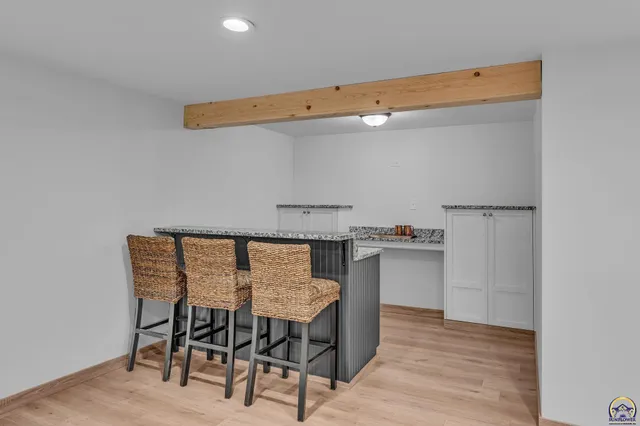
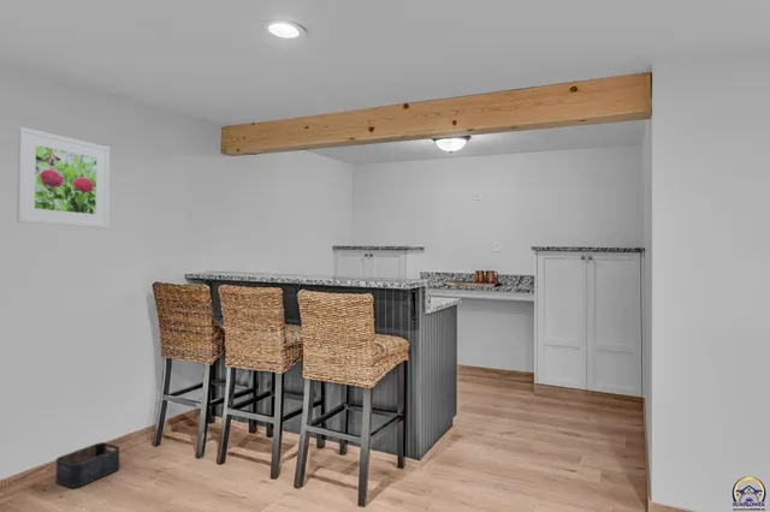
+ storage bin (88, 464)
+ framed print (66, 181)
